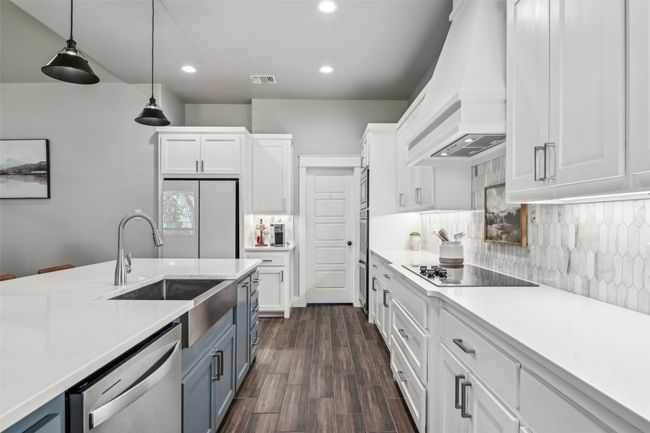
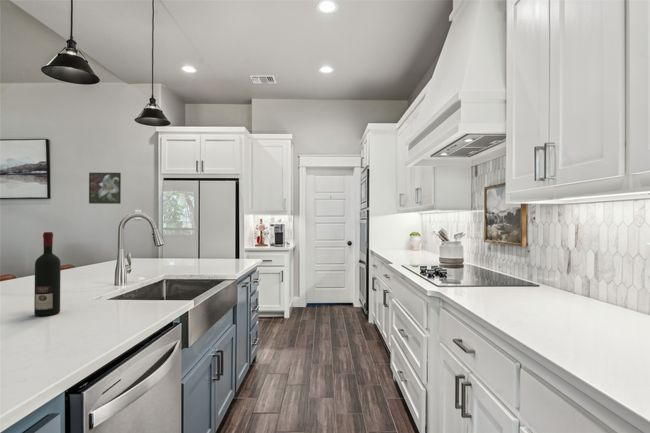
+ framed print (104, 188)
+ alcohol (47, 272)
